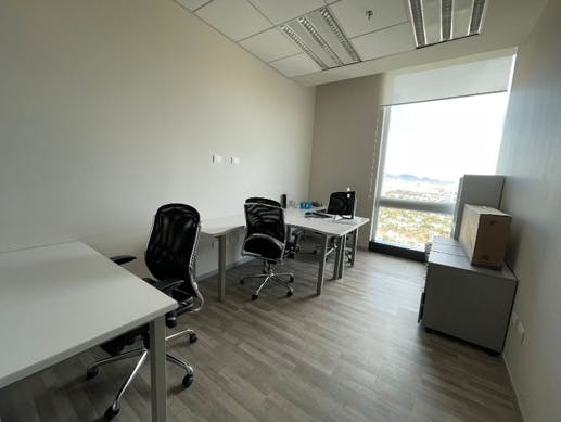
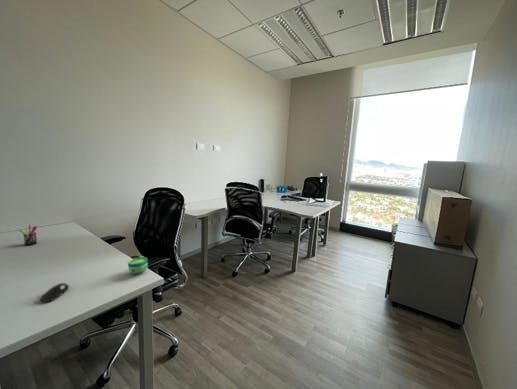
+ computer mouse (55, 291)
+ cup (138, 264)
+ pen holder (28, 235)
